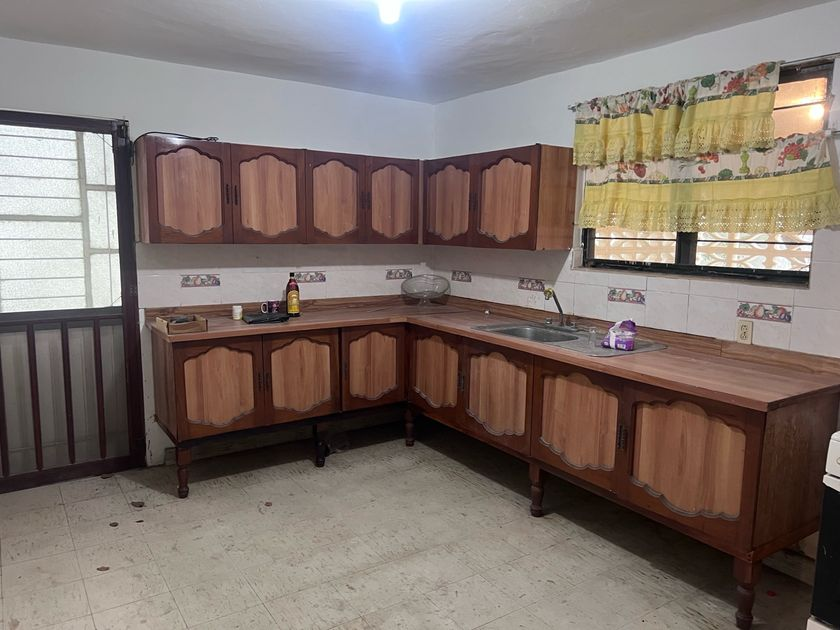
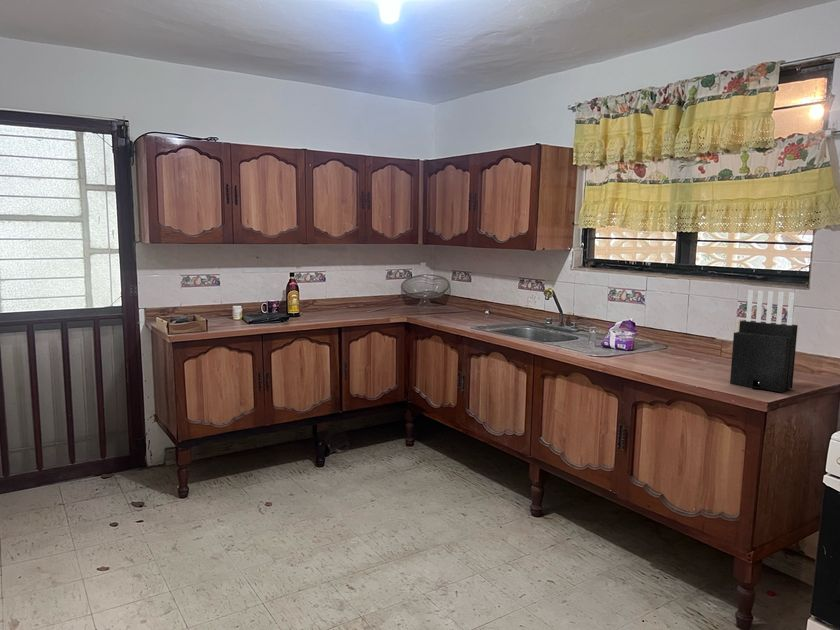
+ knife block (763, 339)
